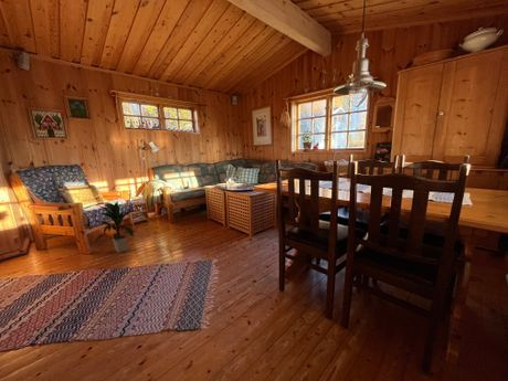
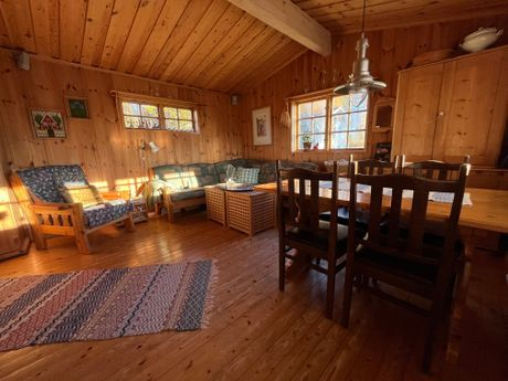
- indoor plant (115, 226)
